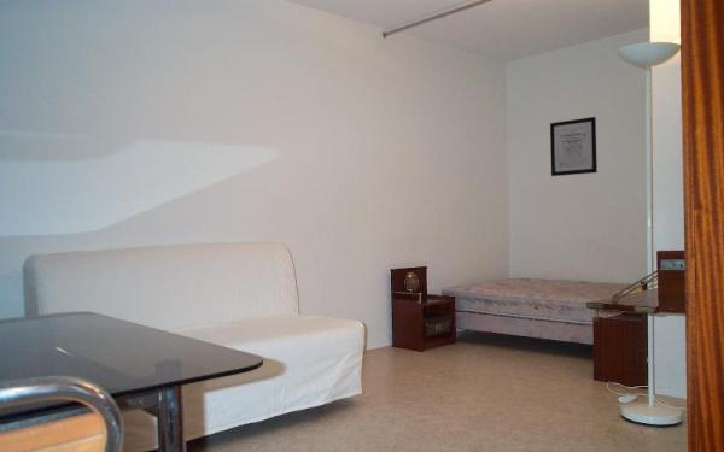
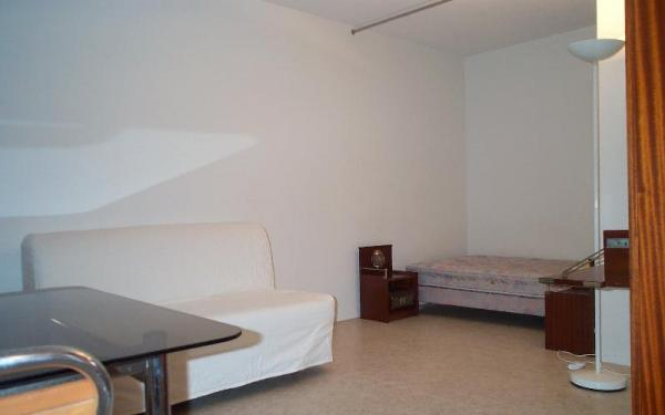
- wall art (572, 147)
